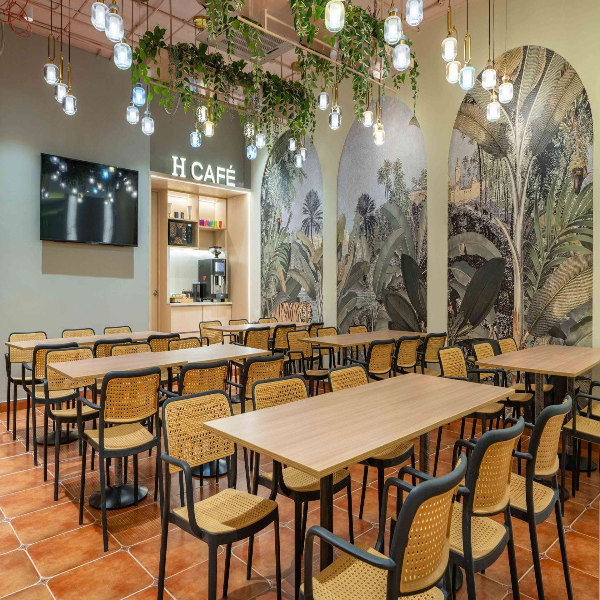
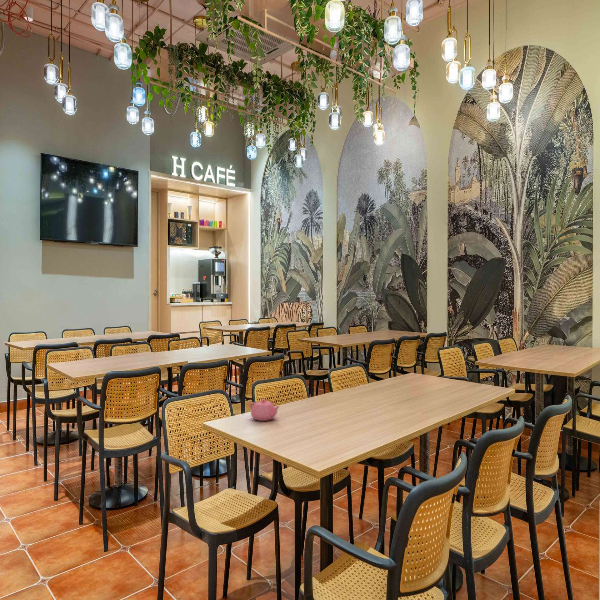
+ teapot (264, 409)
